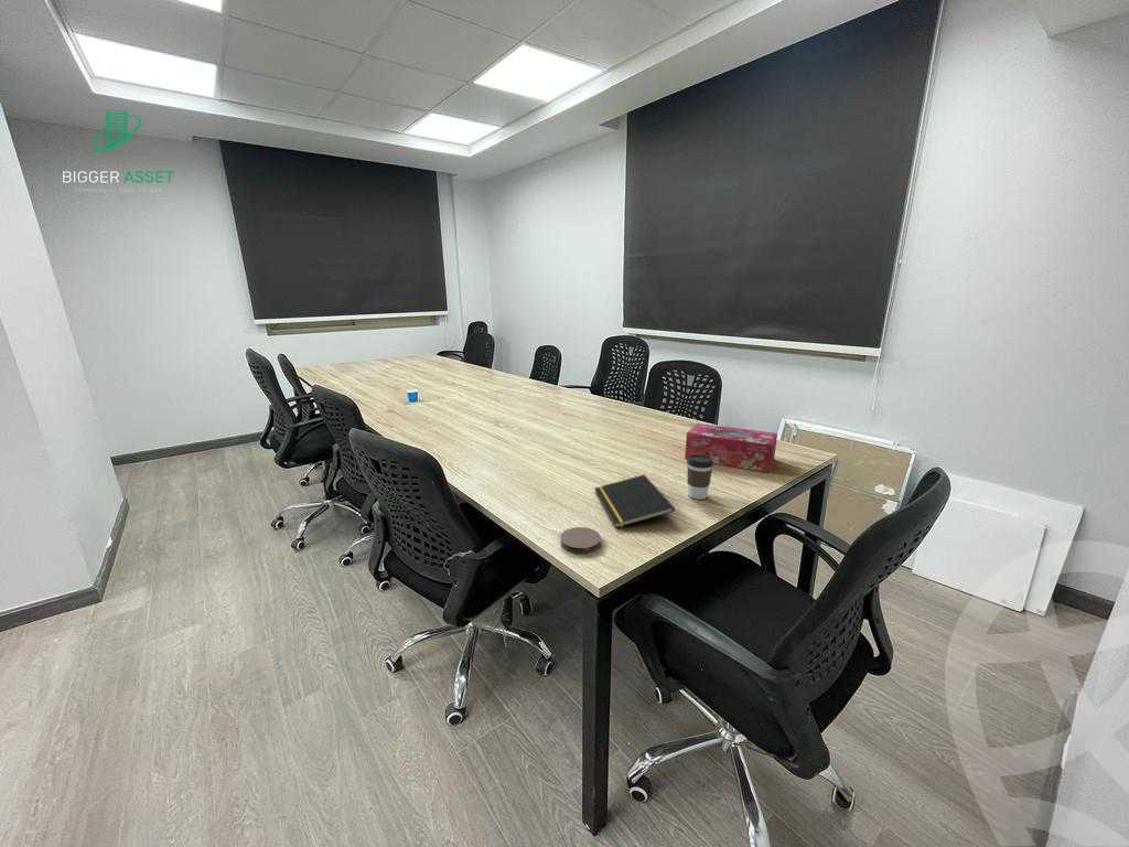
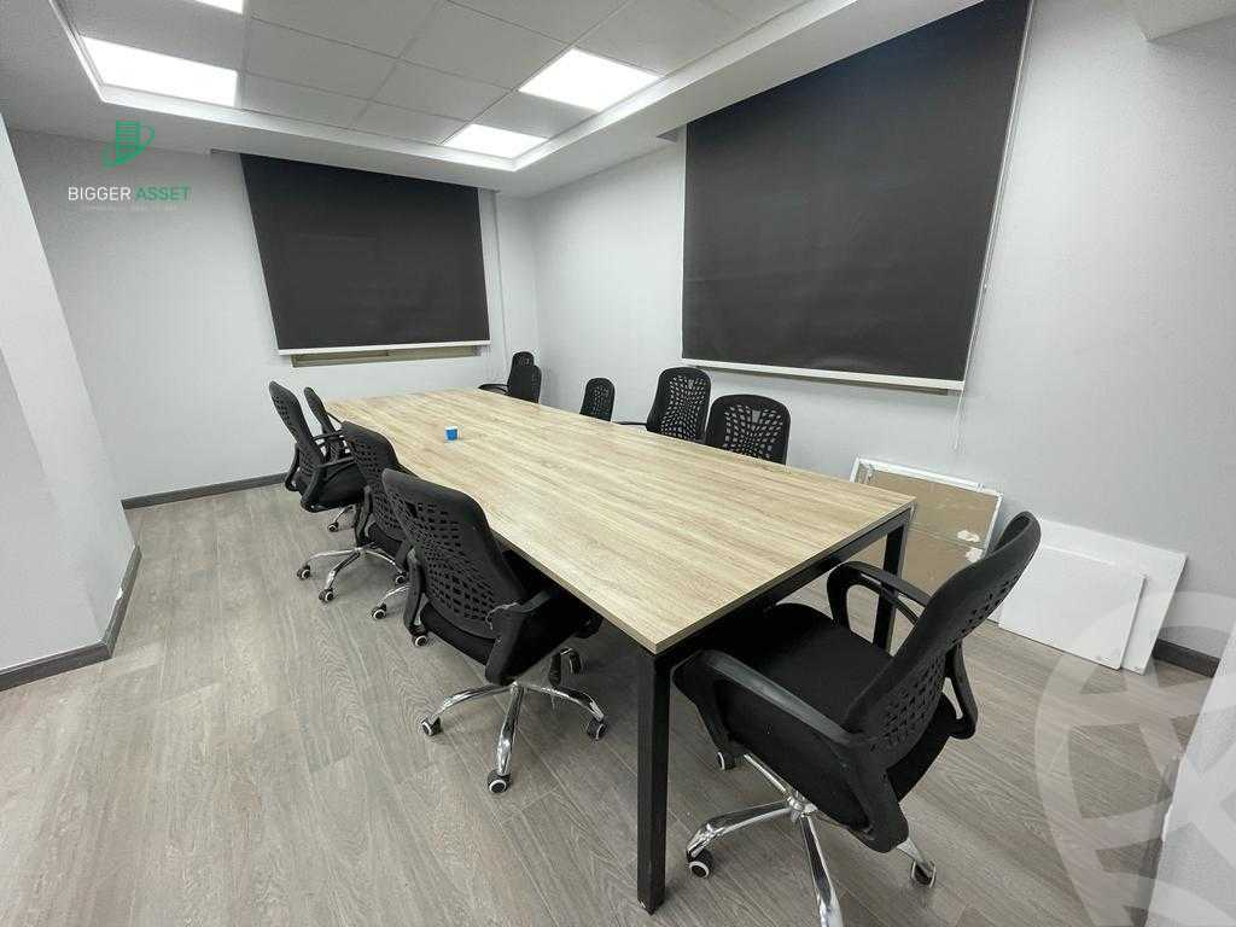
- tissue box (730, 446)
- coaster (580, 539)
- coffee cup (698, 476)
- notepad (631, 498)
